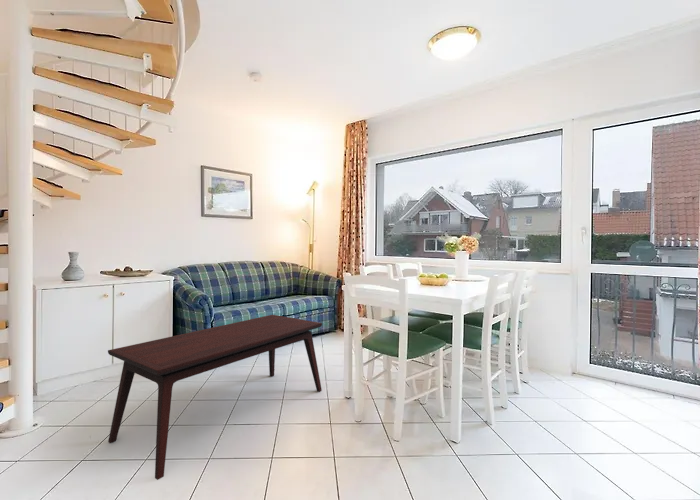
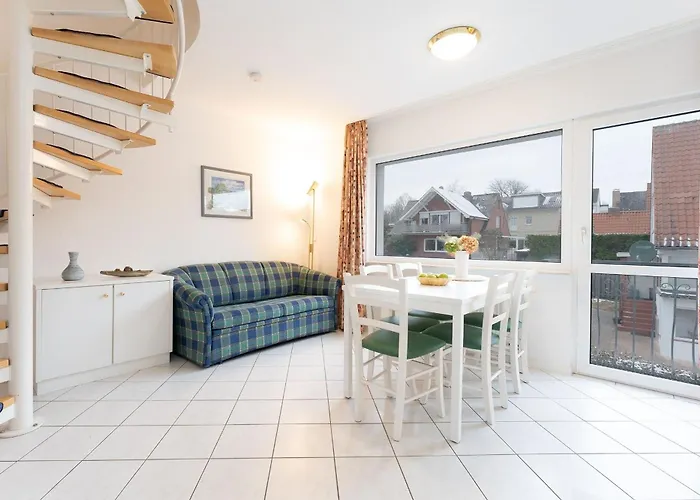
- coffee table (229, 363)
